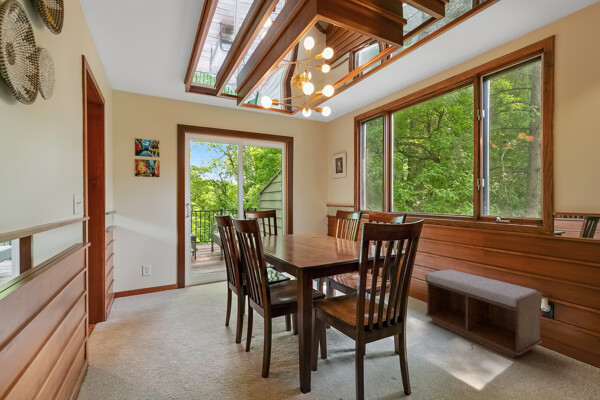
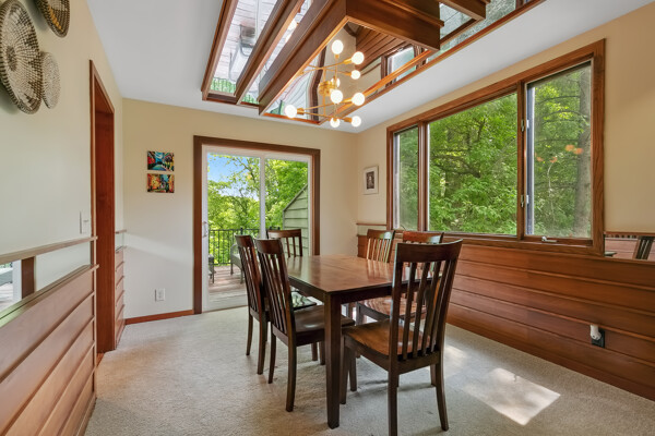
- bench (477, 306)
